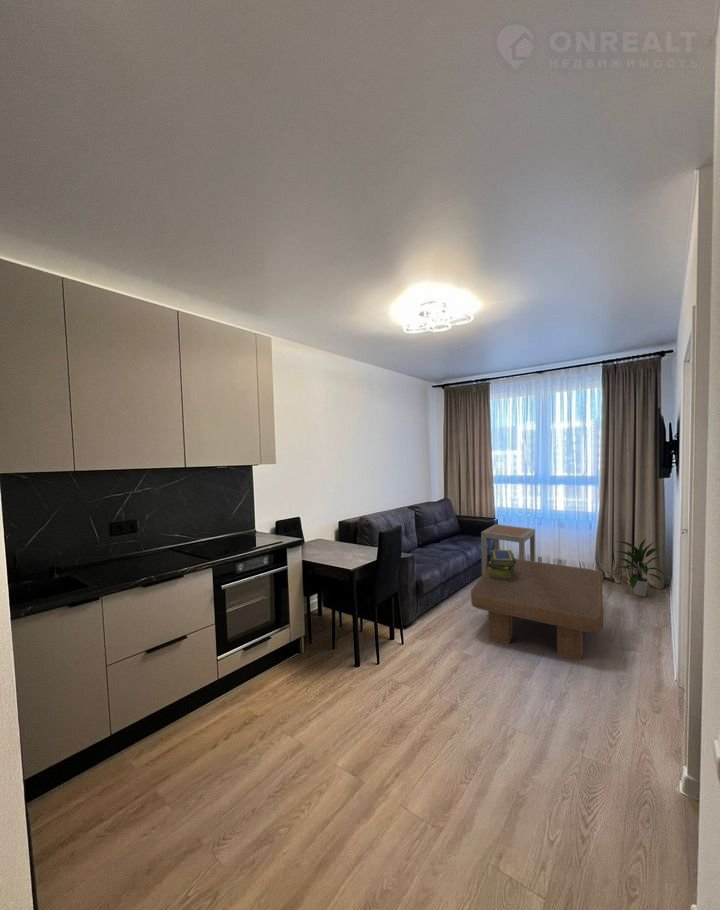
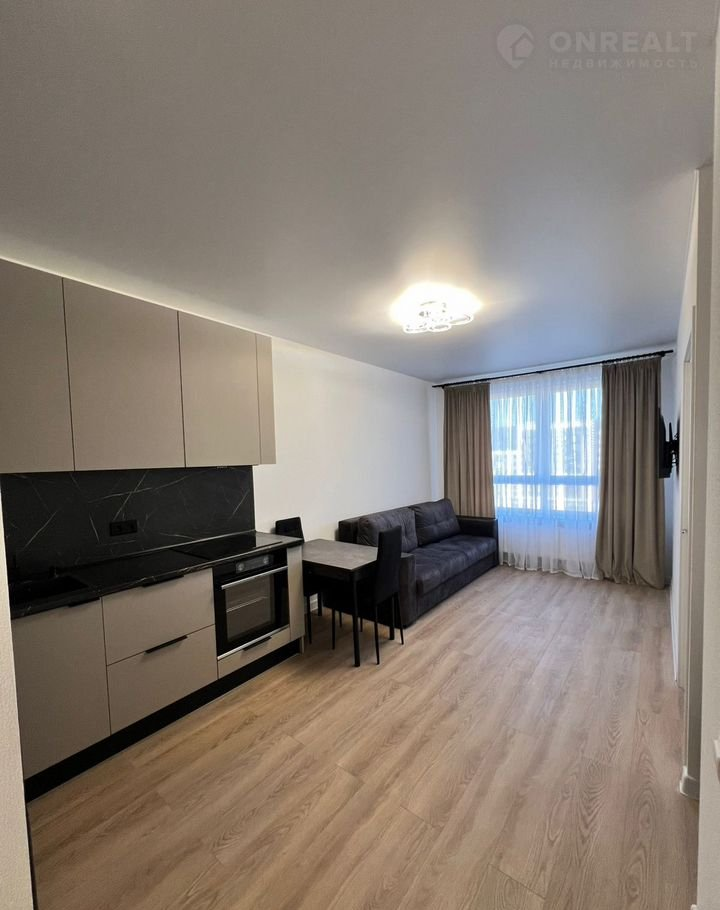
- stack of books (502, 564)
- coffee table (539, 604)
- indoor plant (639, 566)
- side table (499, 549)
